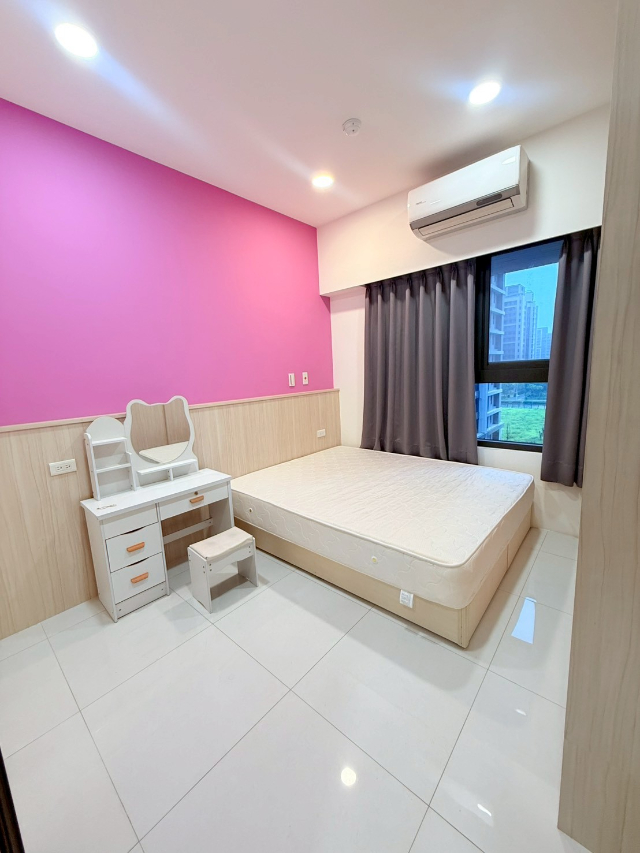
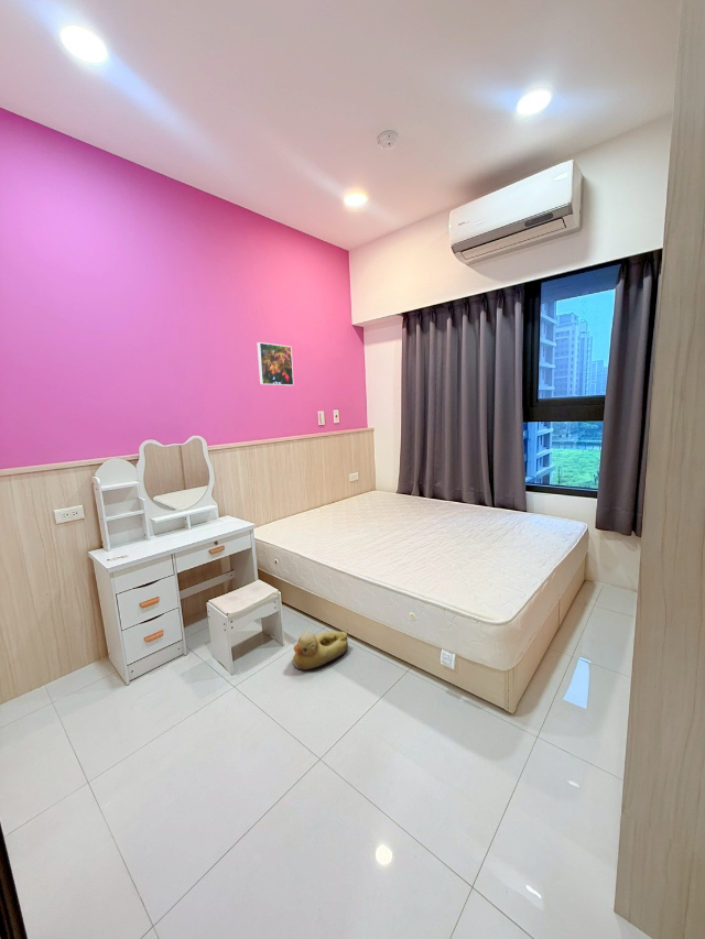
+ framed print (275, 364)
+ rubber duck (319, 641)
